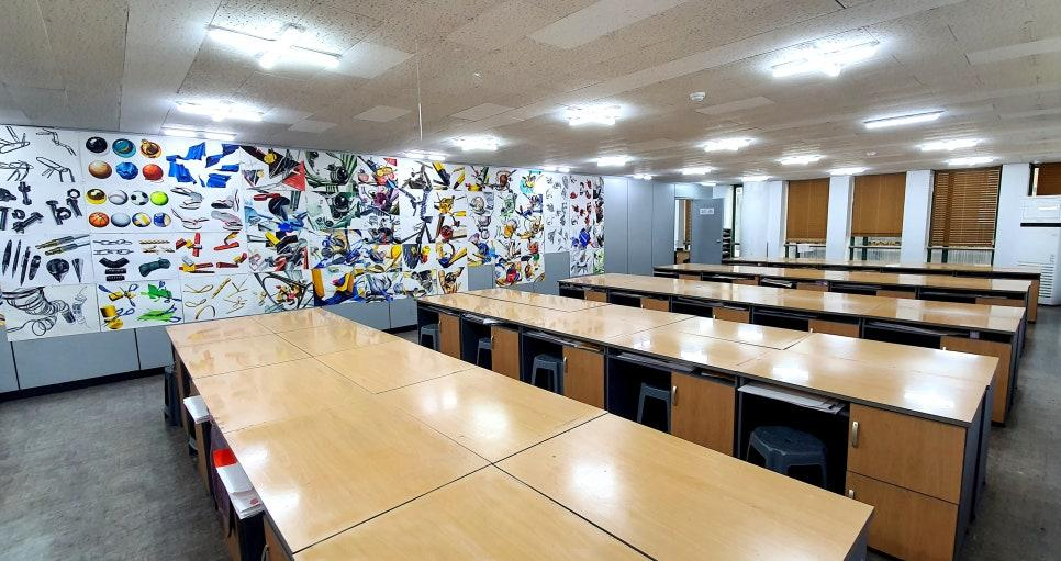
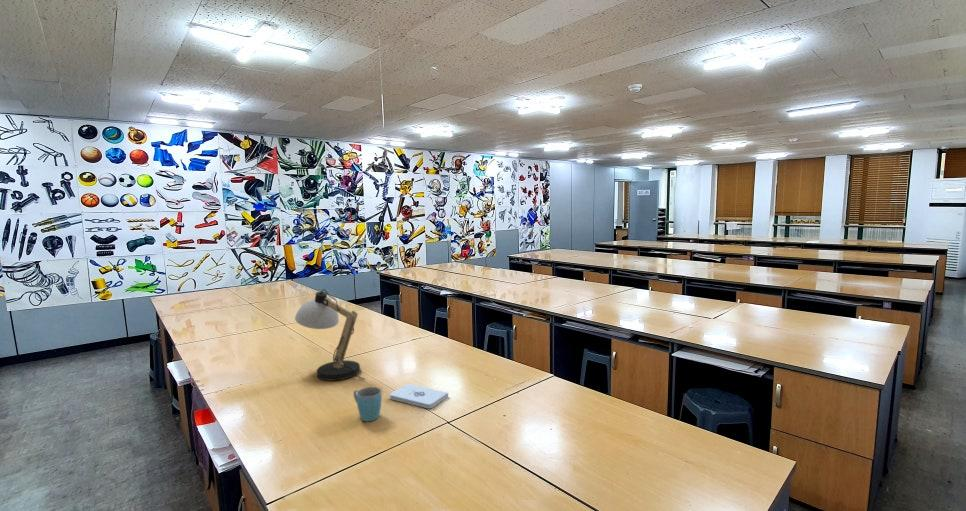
+ mug (365, 403)
+ notepad (418, 395)
+ desk lamp (331, 327)
